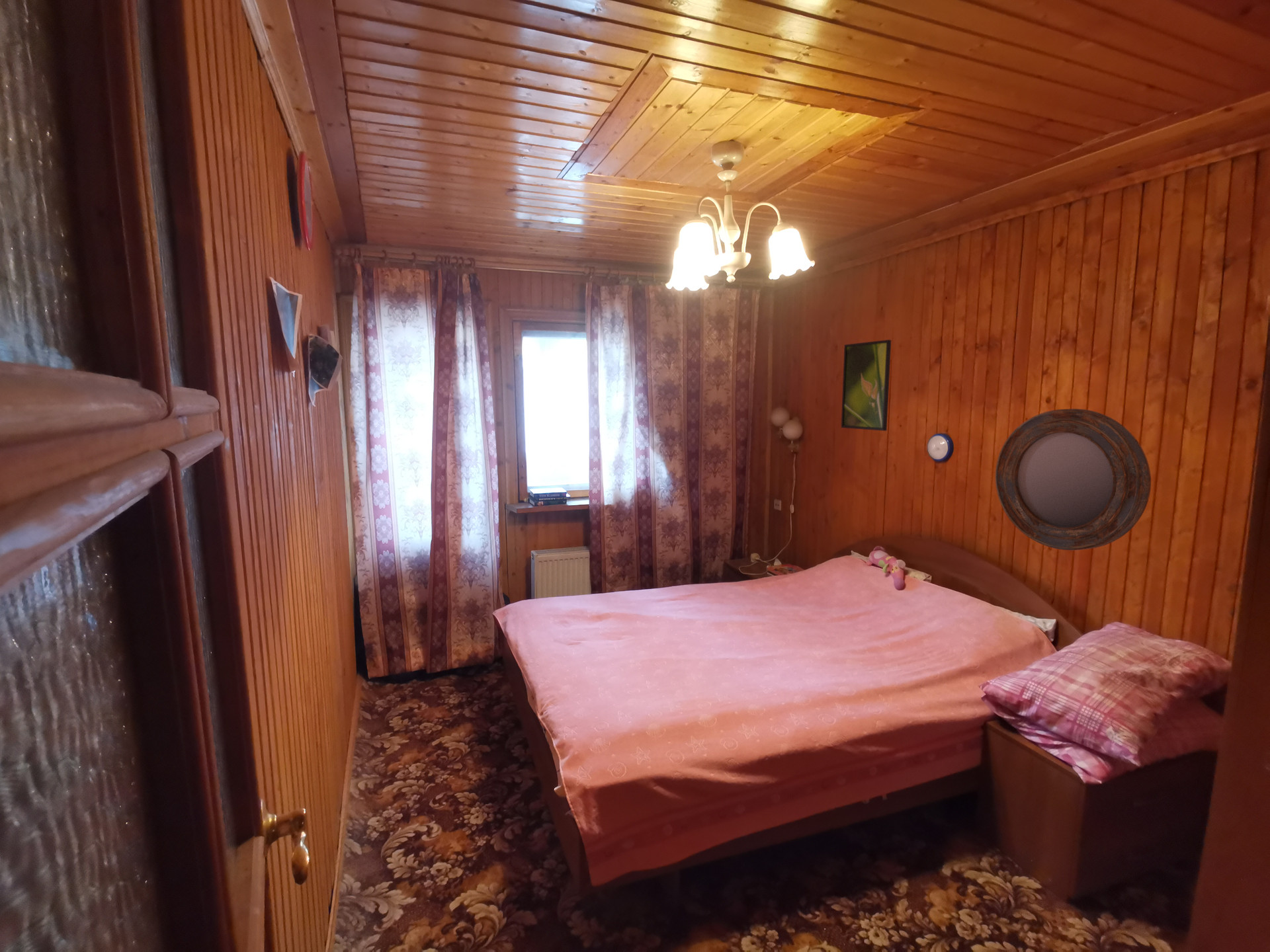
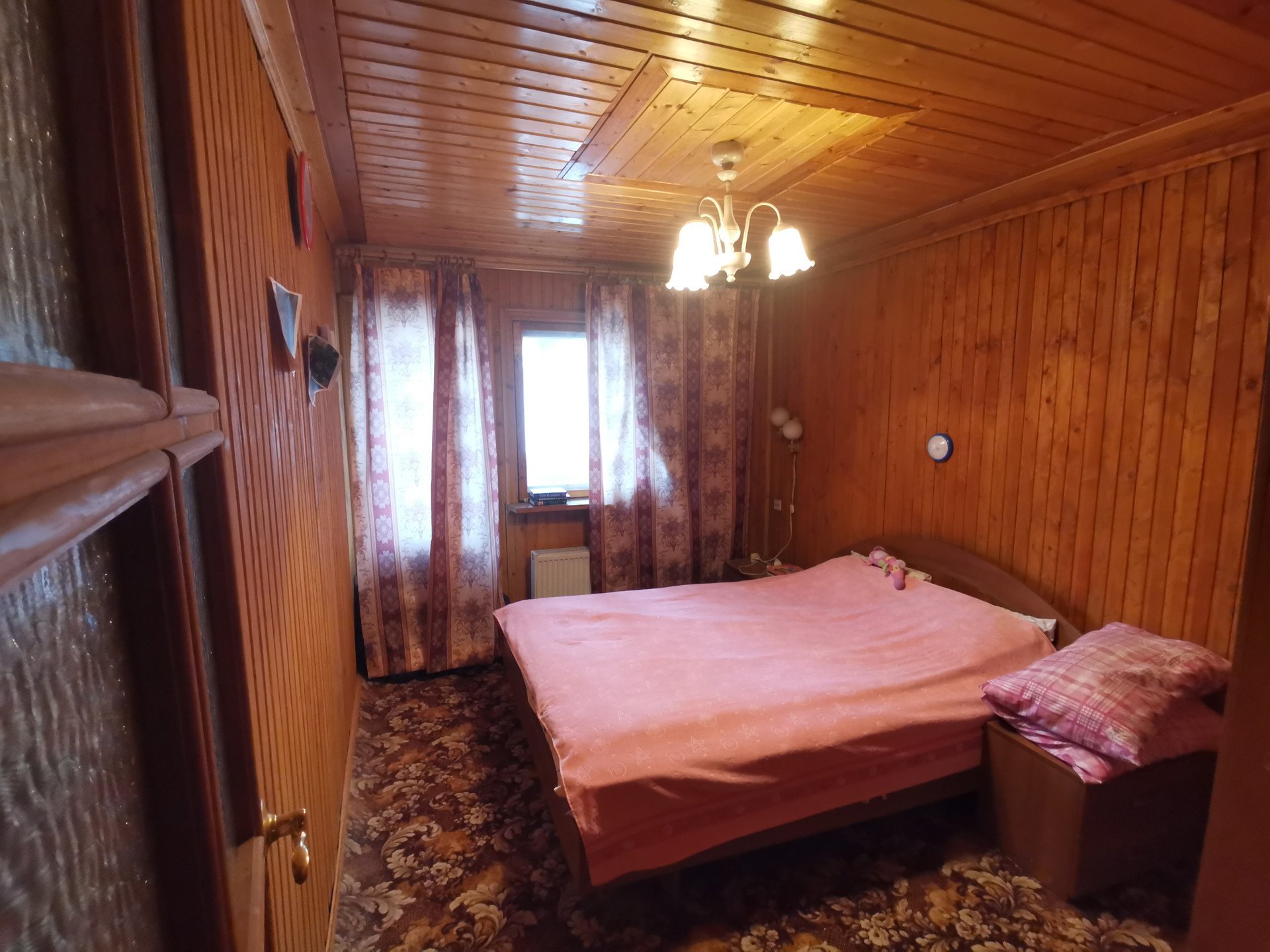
- home mirror (1064, 479)
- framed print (865, 386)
